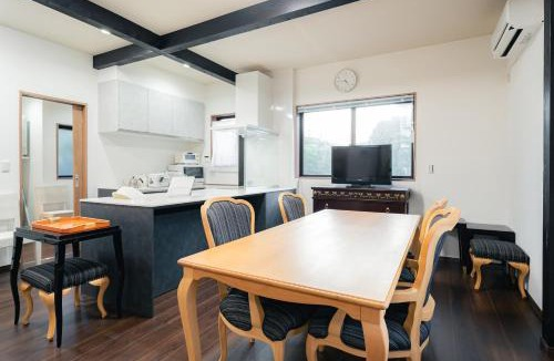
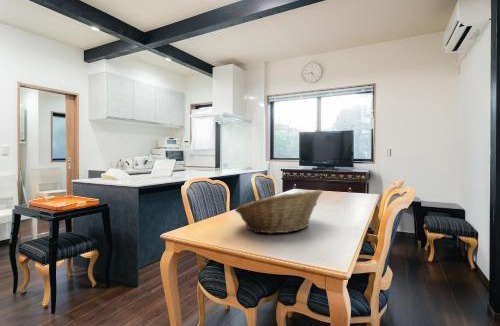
+ fruit basket (280, 208)
